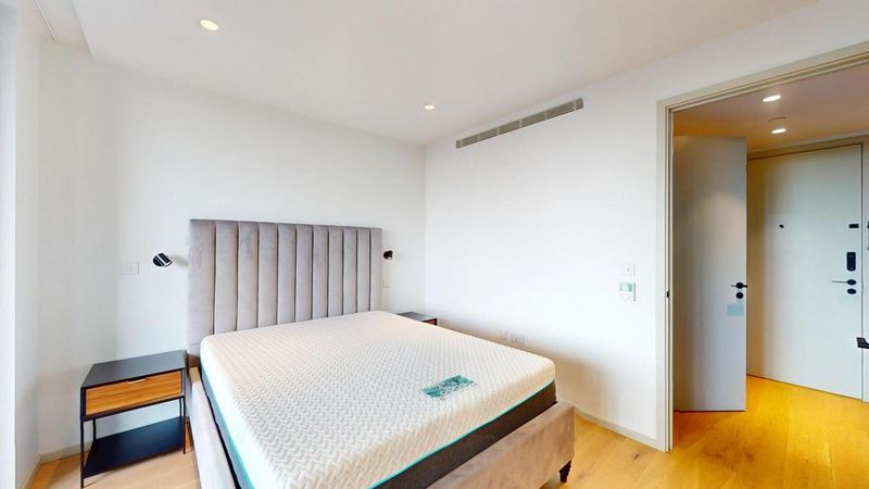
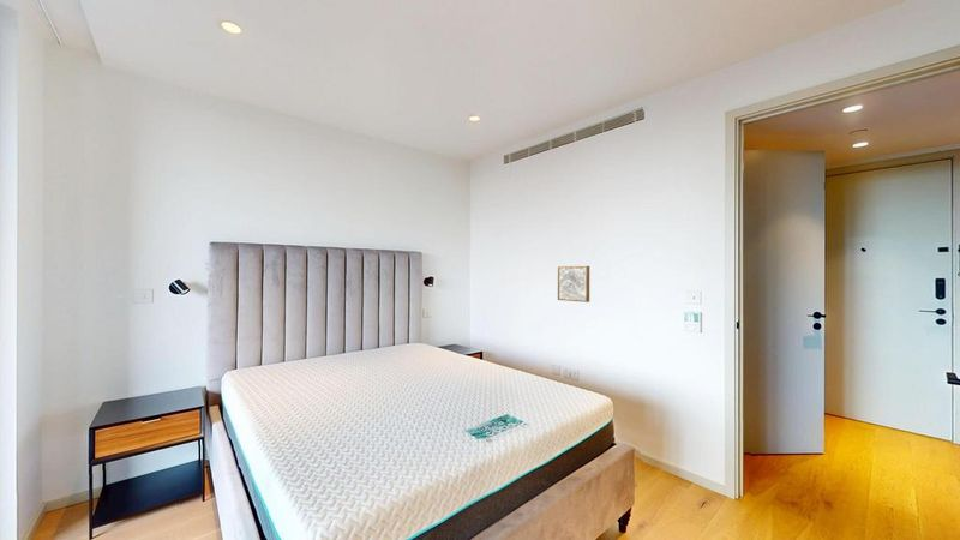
+ wall art (572, 283)
